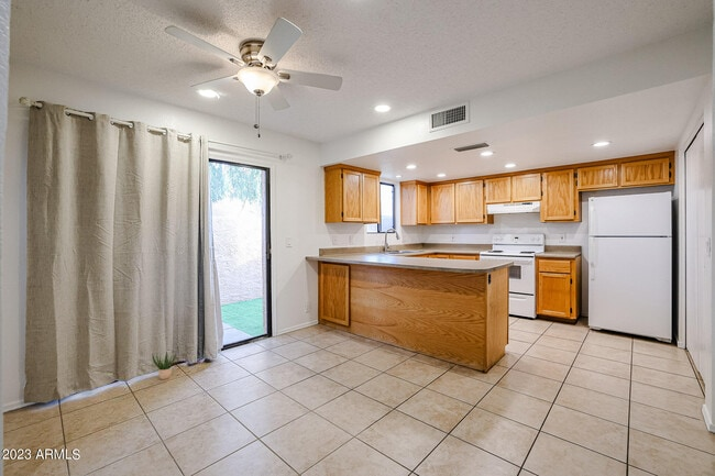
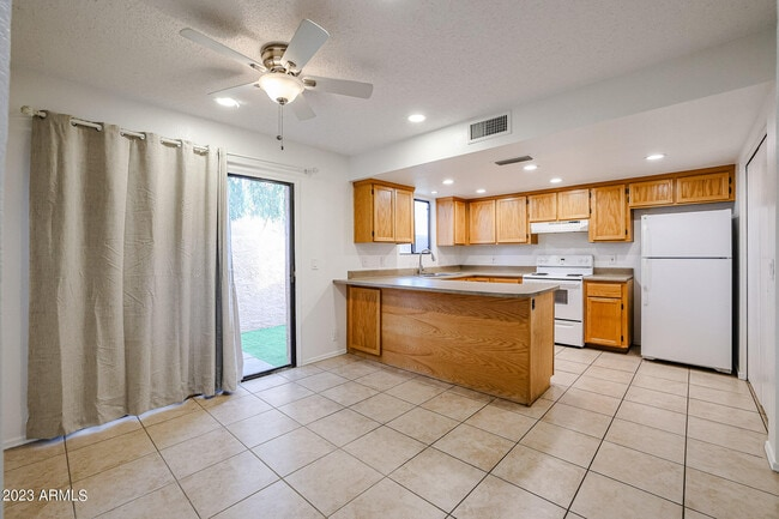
- potted plant (164, 363)
